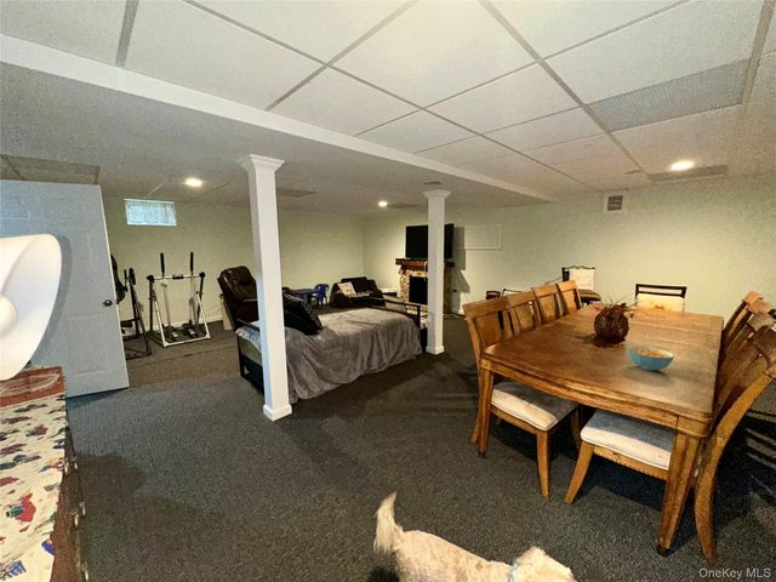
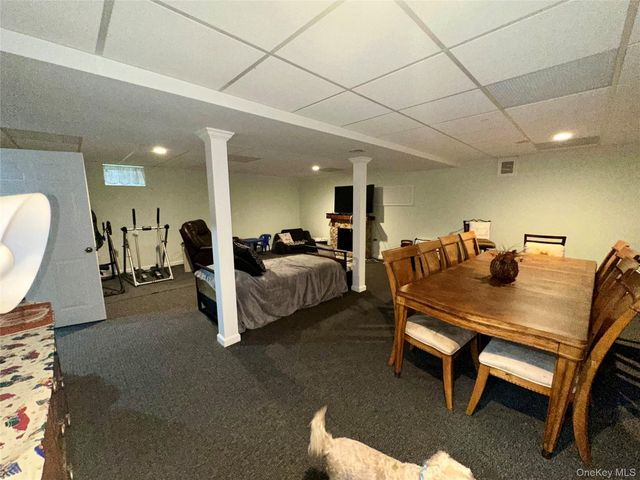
- cereal bowl (649, 359)
